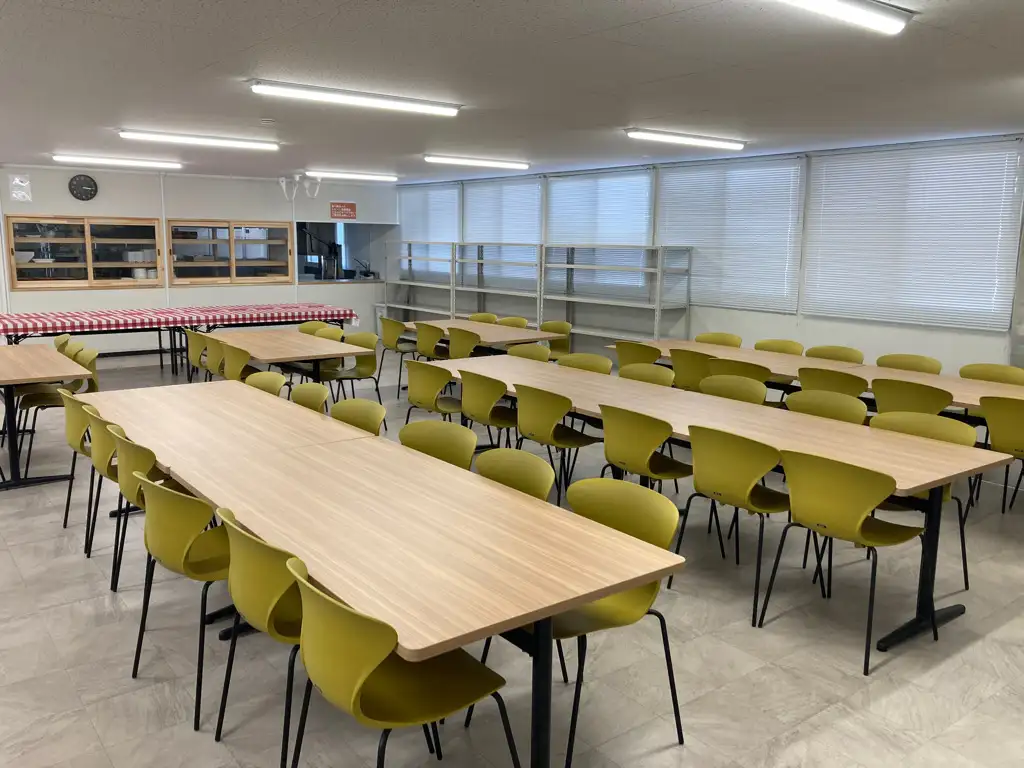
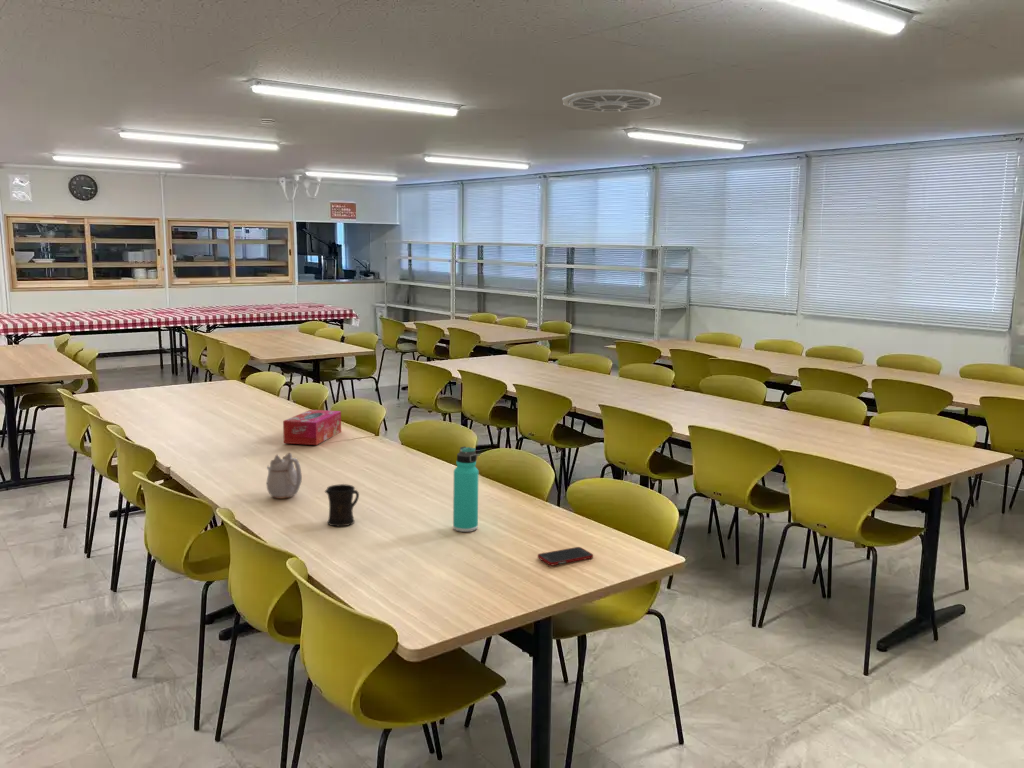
+ ceiling vent (611, 103)
+ tissue box (313, 426)
+ mug (342, 504)
+ cell phone (565, 556)
+ thermos bottle (465, 488)
+ teapot (283, 475)
